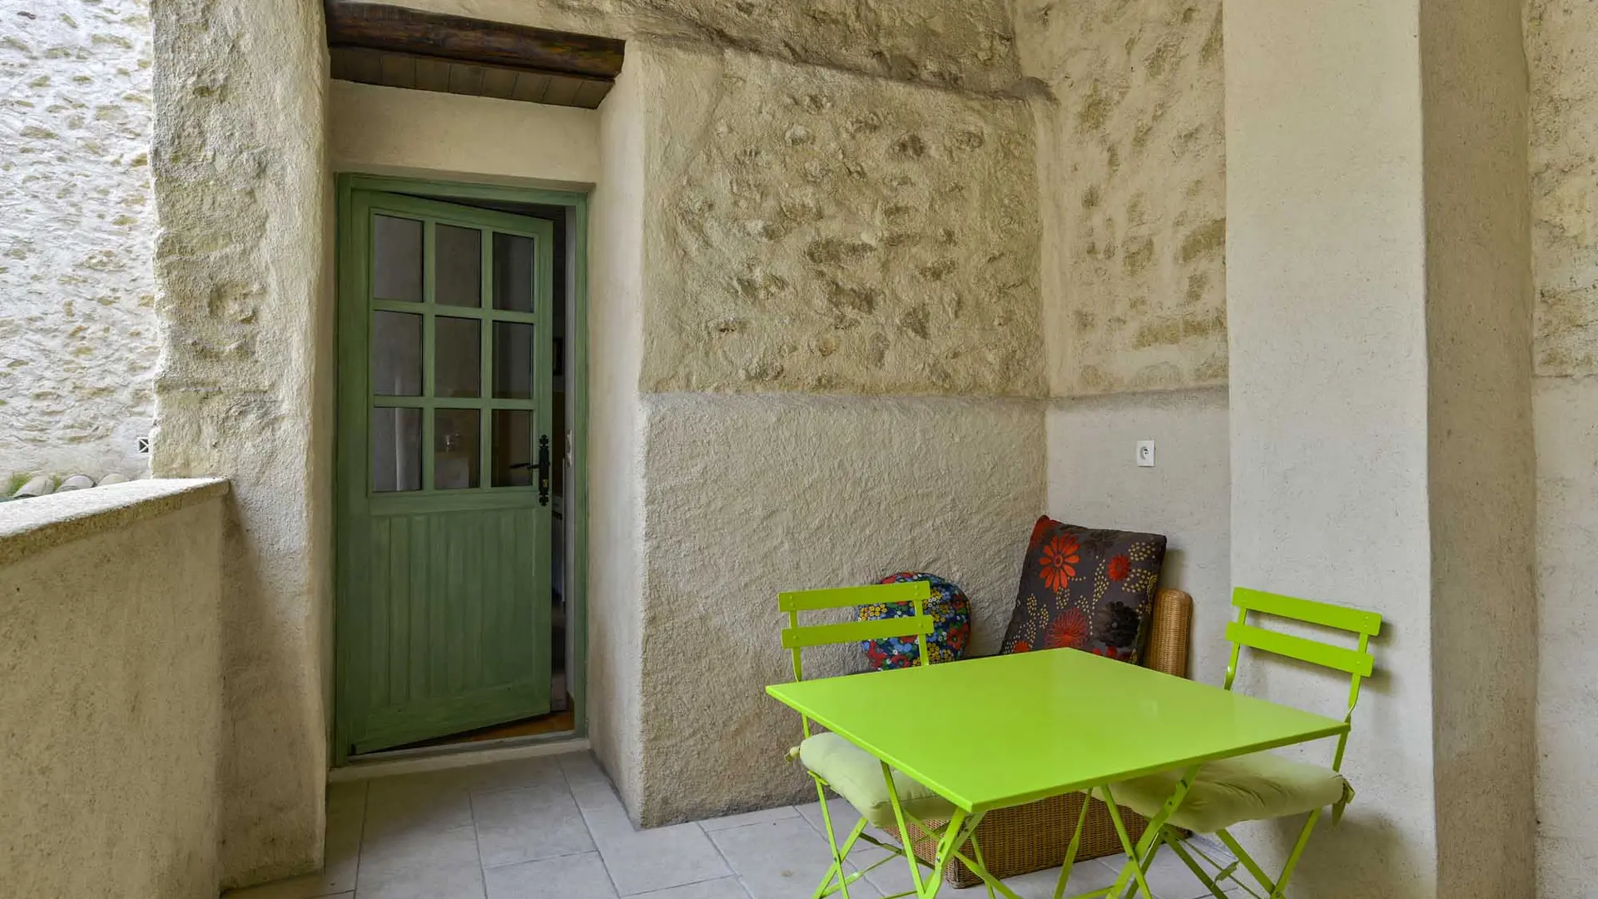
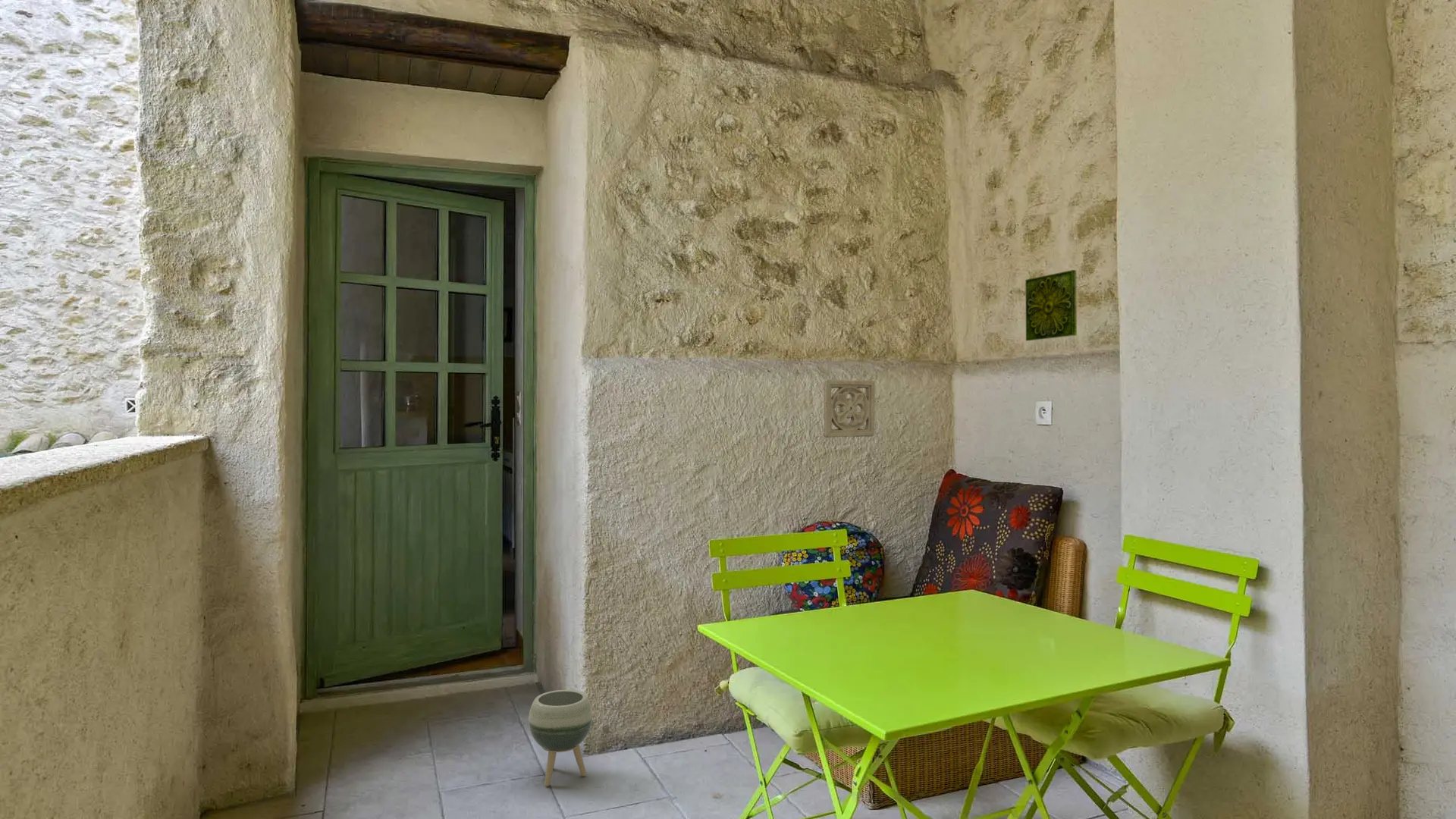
+ decorative tile (1050, 306)
+ wall ornament (849, 408)
+ planter (560, 737)
